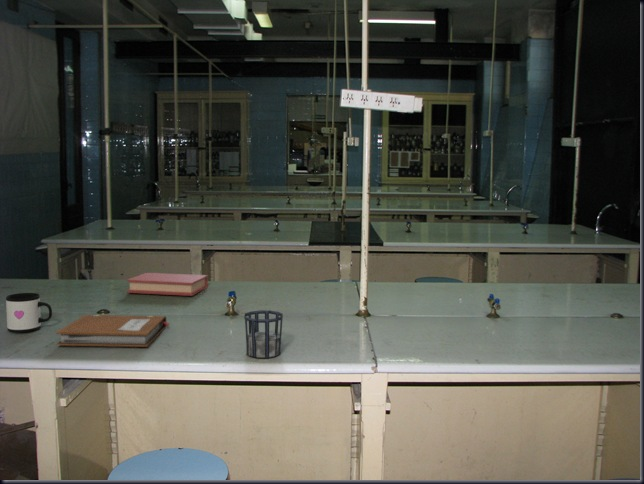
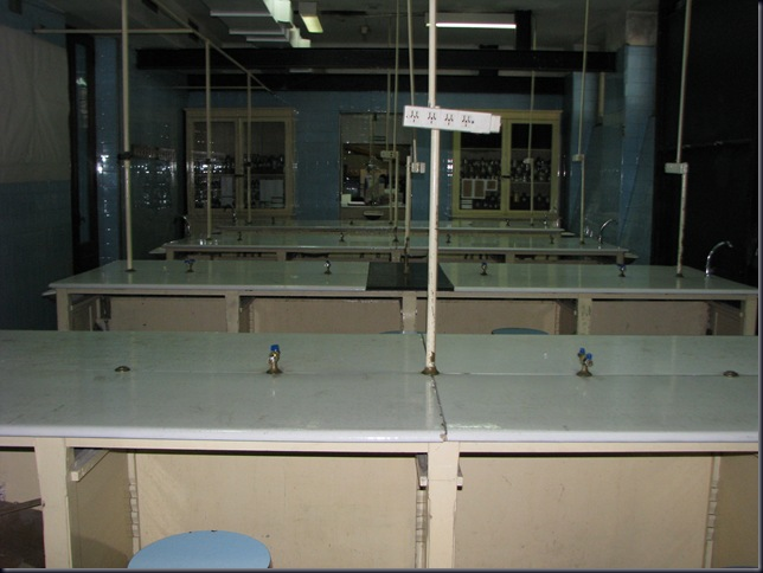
- mug (29, 312)
- notebook (117, 329)
- cup (263, 333)
- book (168, 283)
